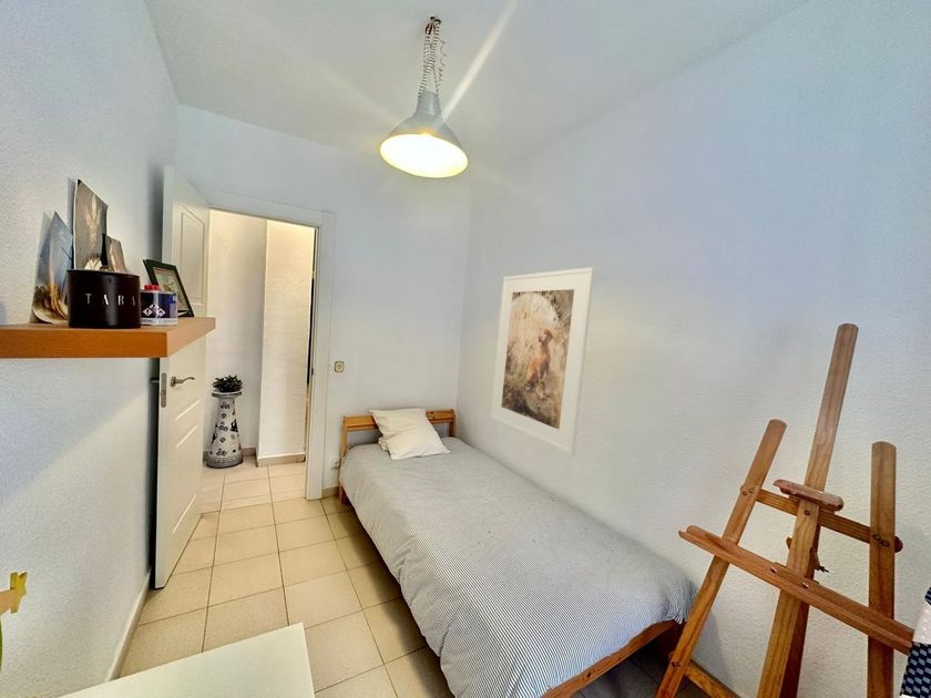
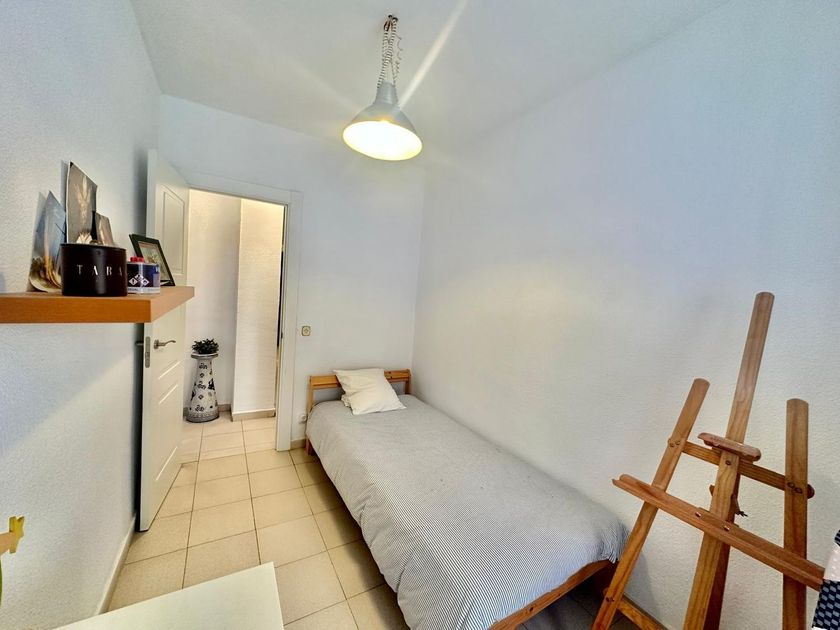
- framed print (534, 355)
